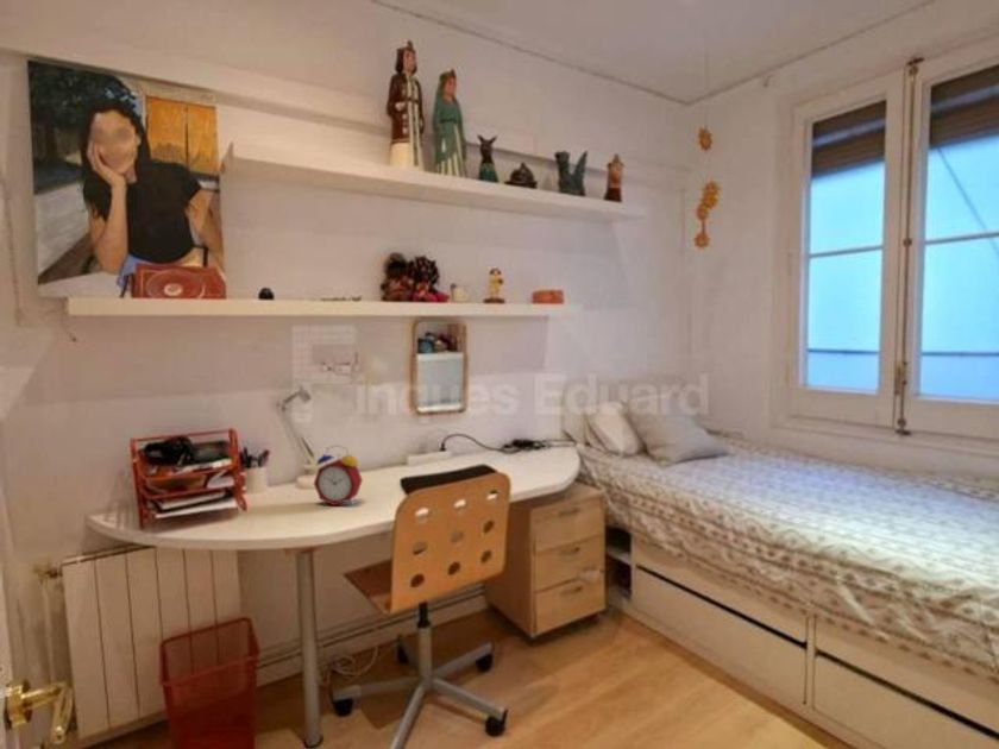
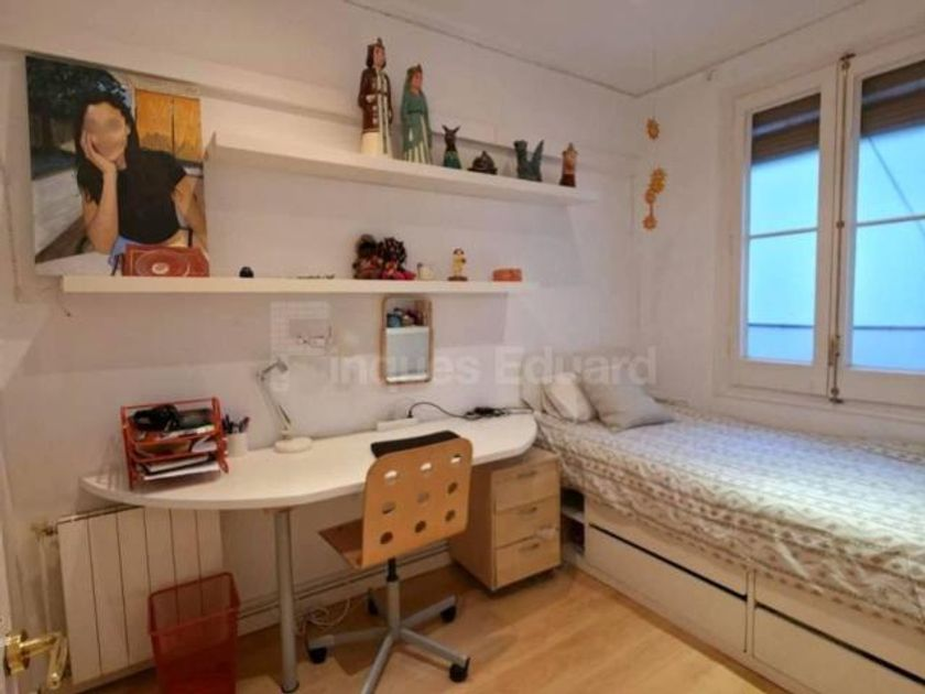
- alarm clock (339, 473)
